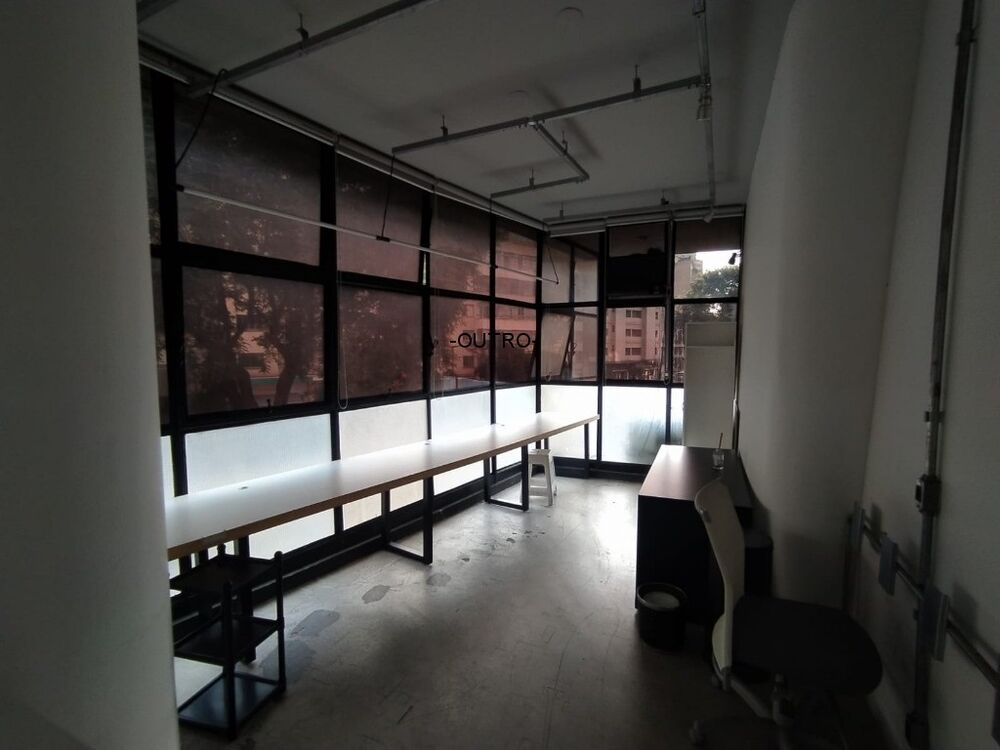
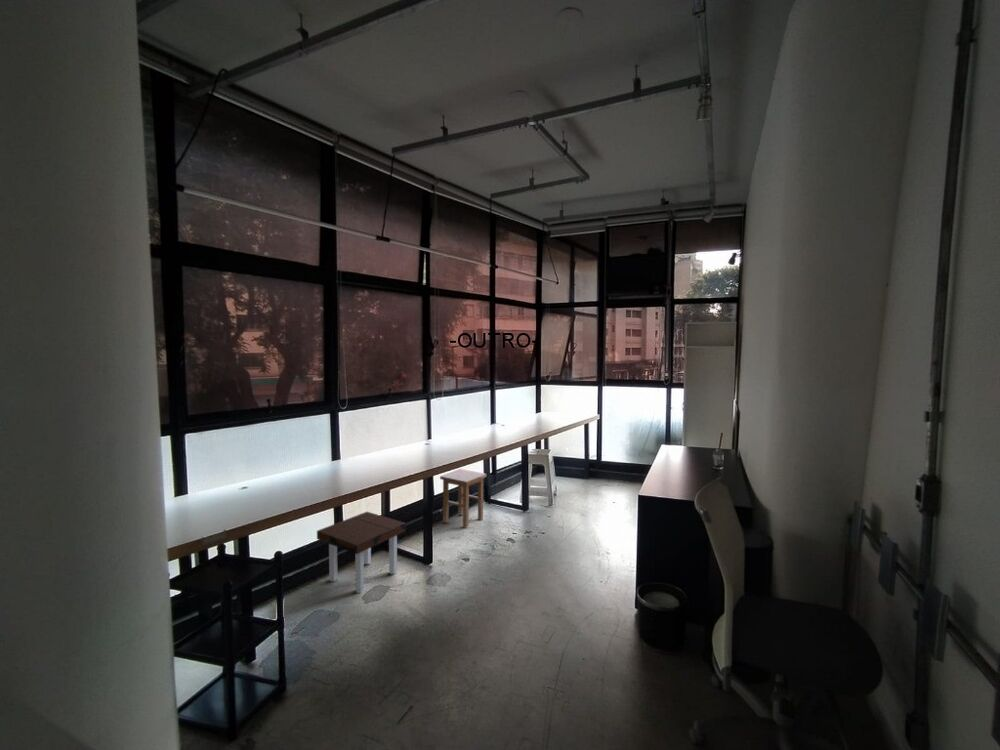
+ side table (362, 551)
+ stool (463, 497)
